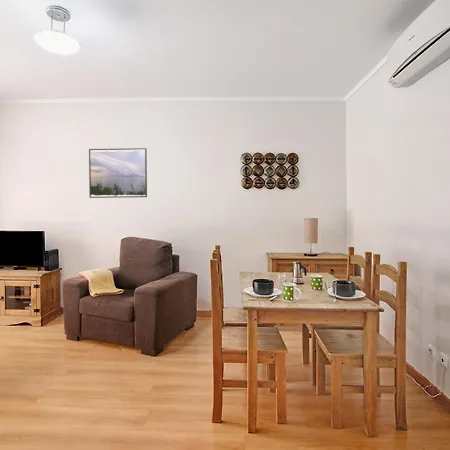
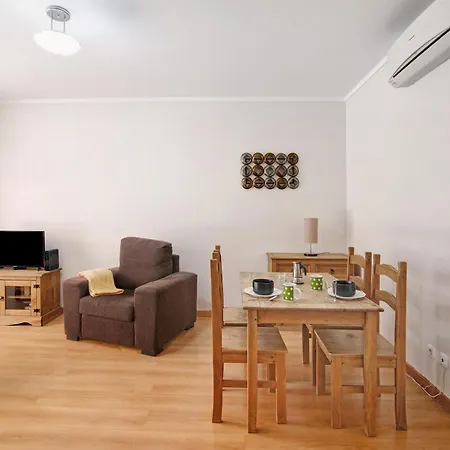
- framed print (118, 173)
